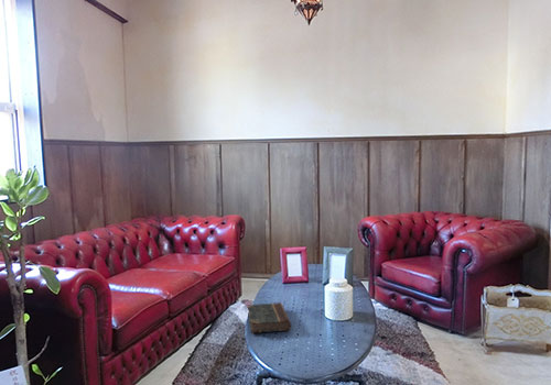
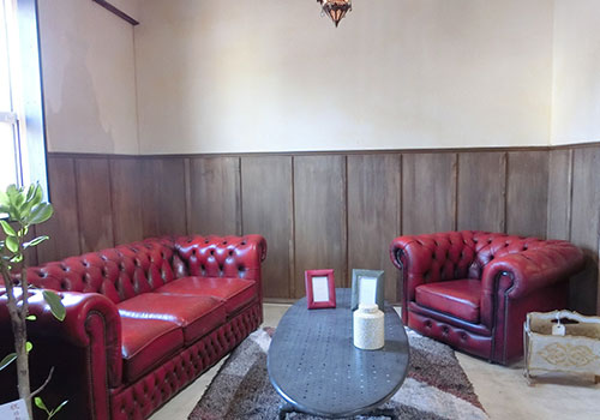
- book (268, 316)
